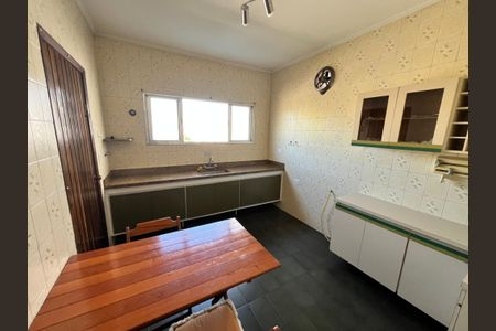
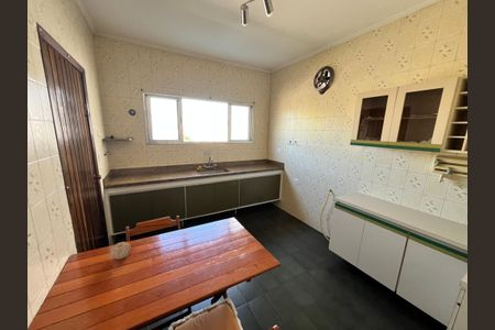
+ fruit (120, 250)
